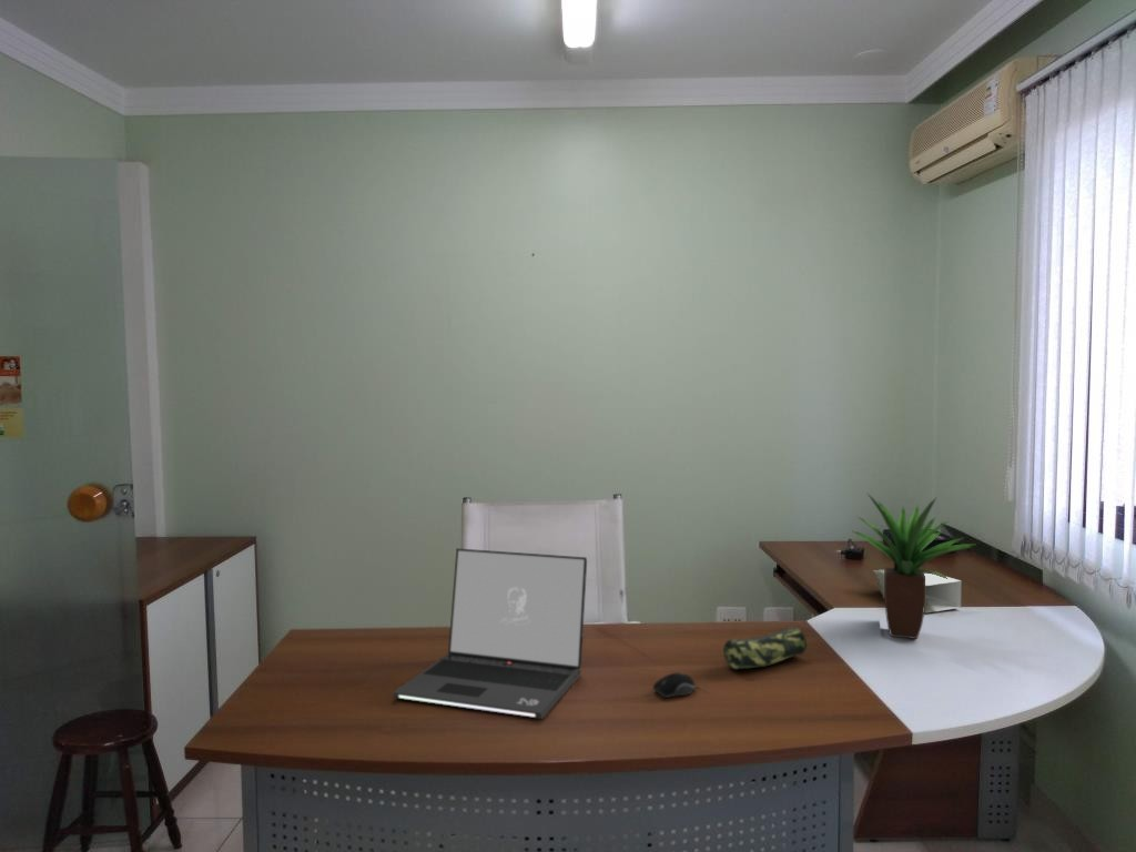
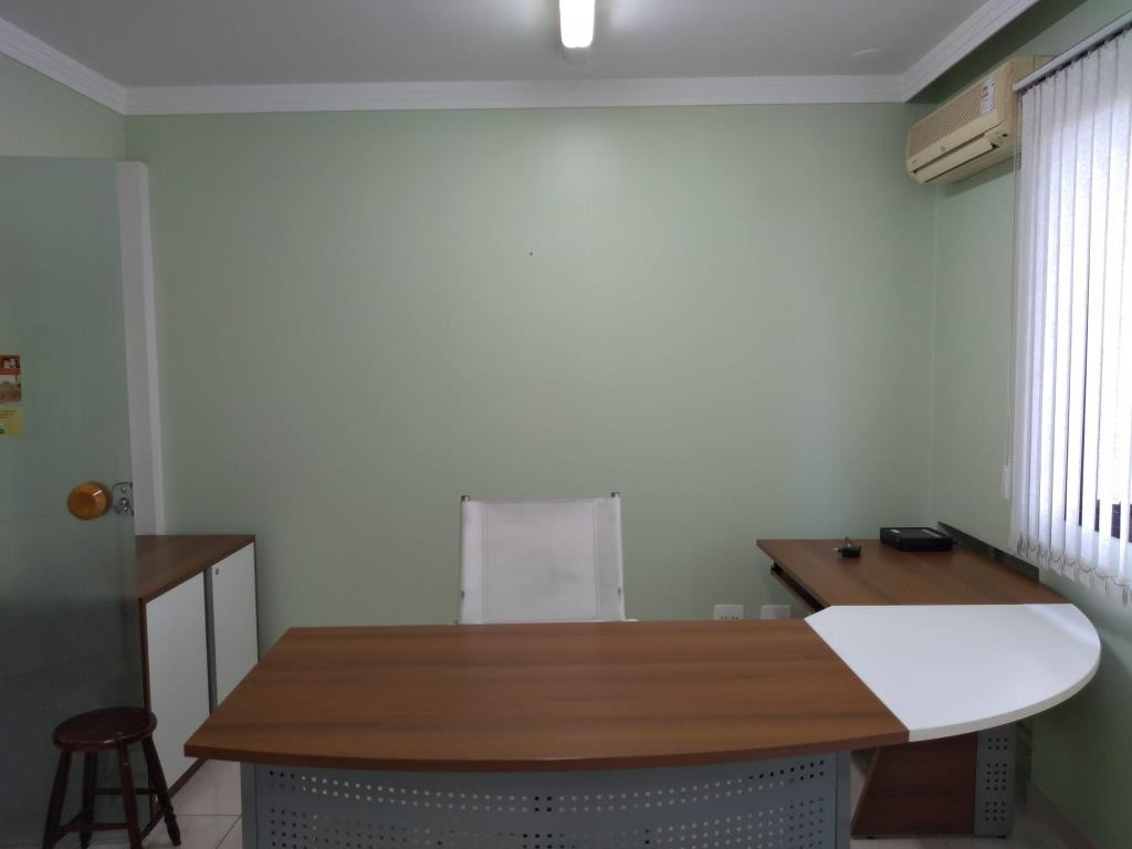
- laptop (494, 625)
- computer mouse (674, 682)
- pencil case (763, 648)
- potted plant (913, 565)
- tissue box (925, 587)
